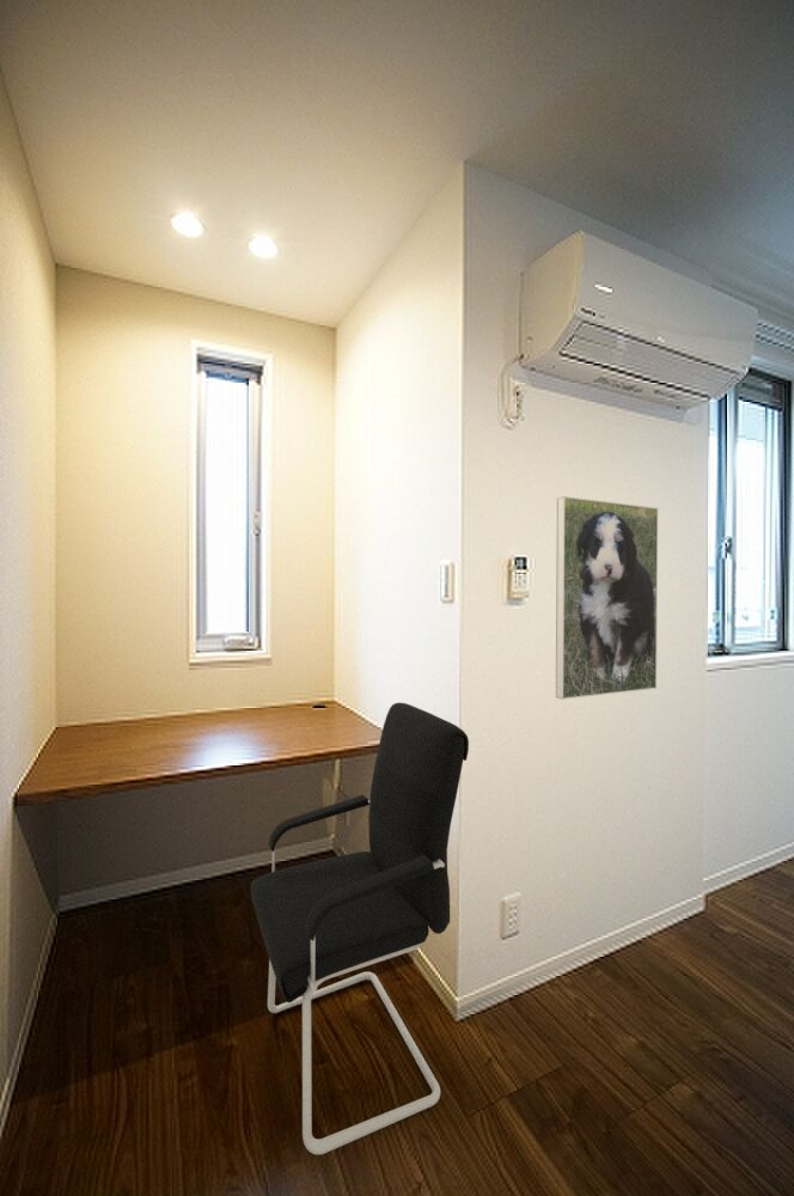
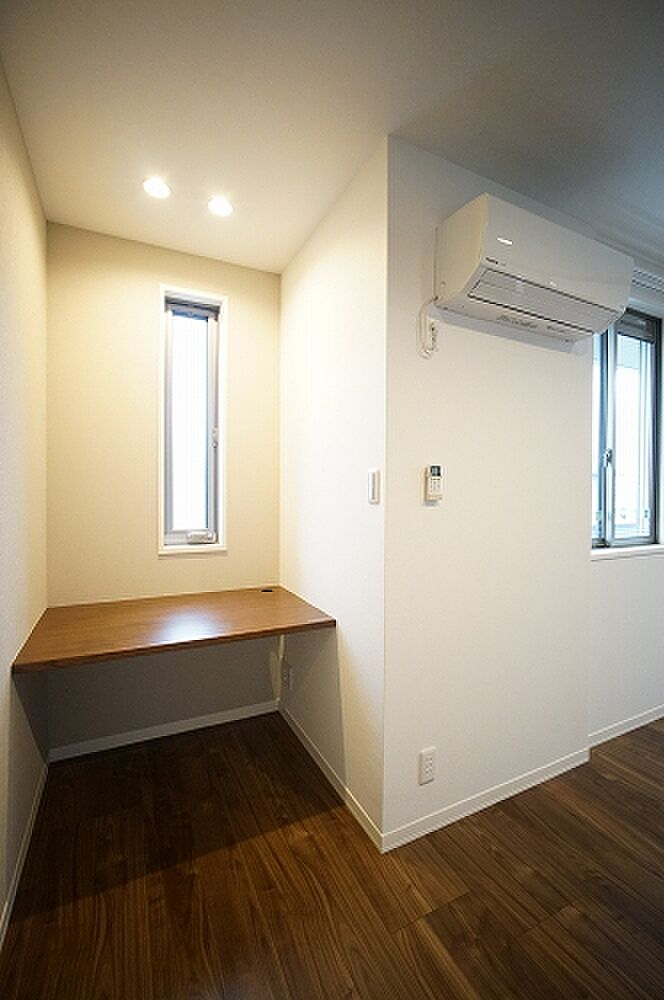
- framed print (609, 598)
- office chair (355, 883)
